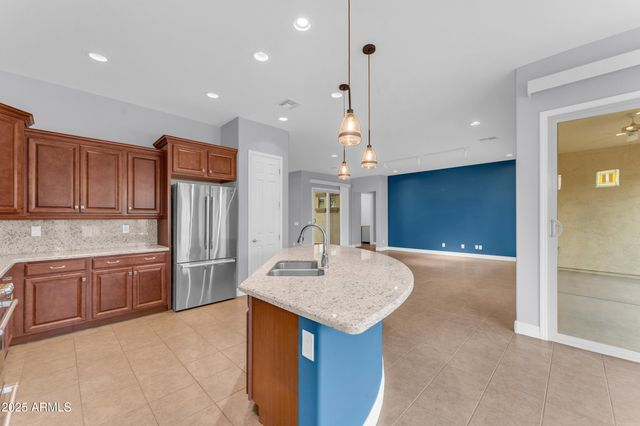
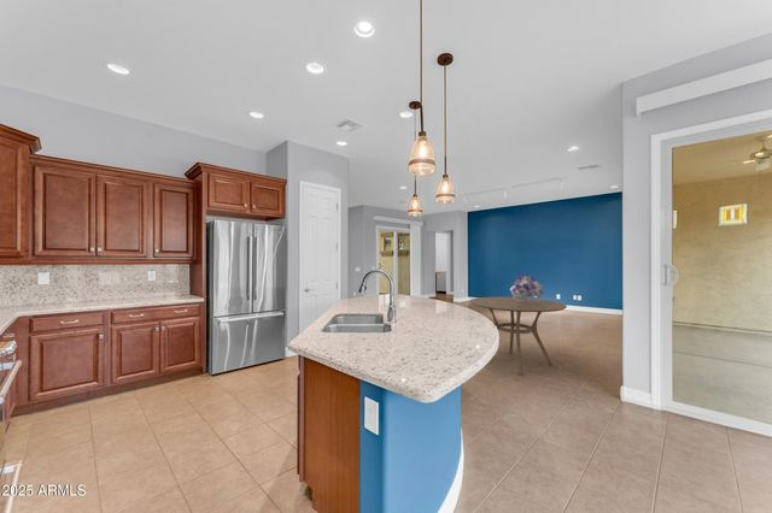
+ bouquet (524, 288)
+ dining table (515, 332)
